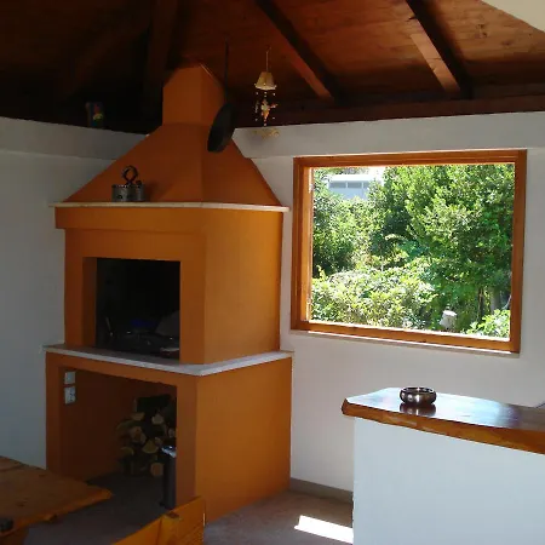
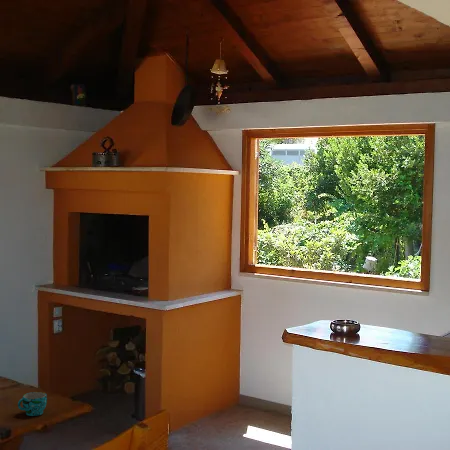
+ cup (33, 404)
